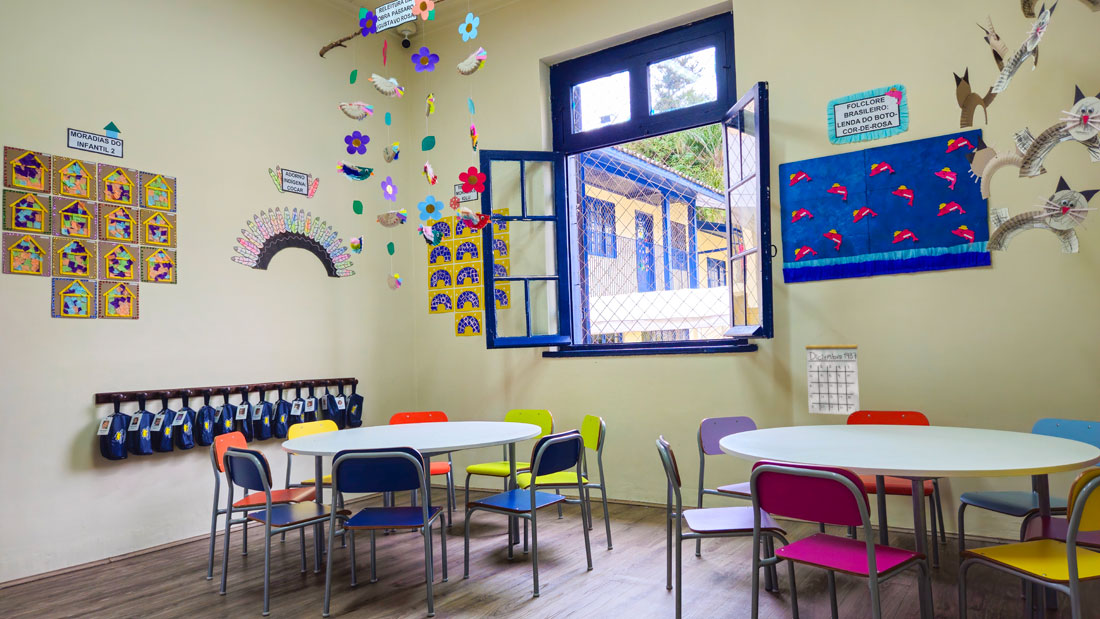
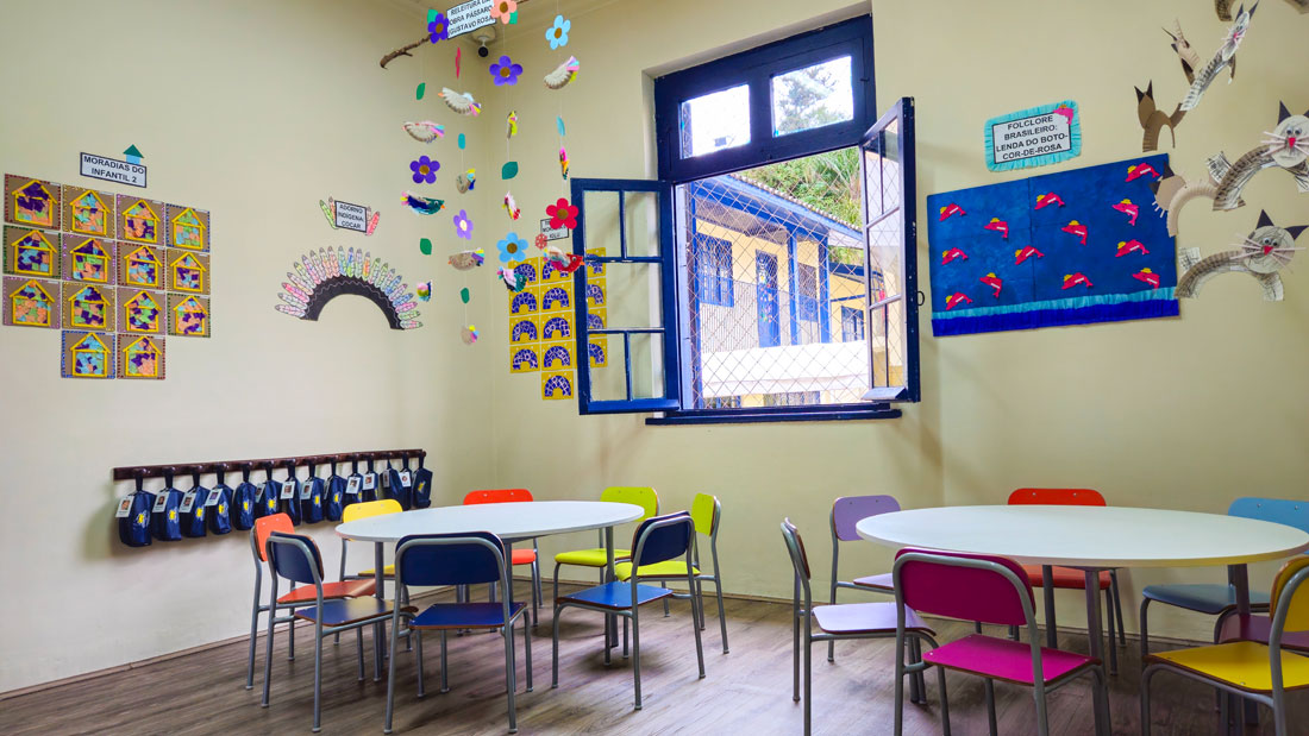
- calendar (832, 371)
